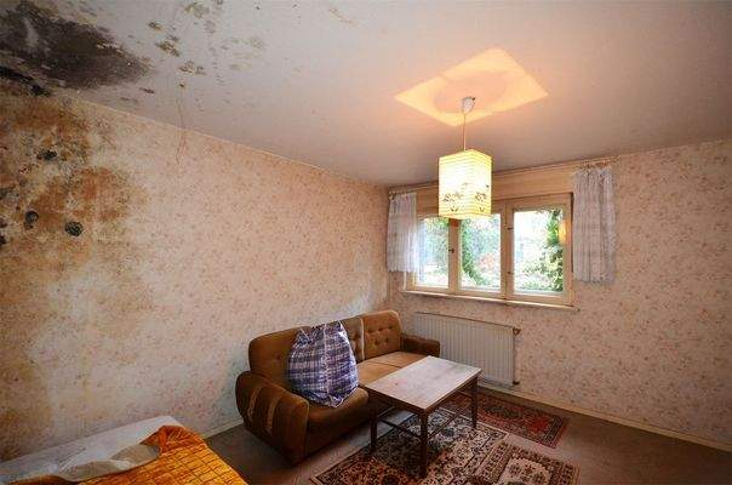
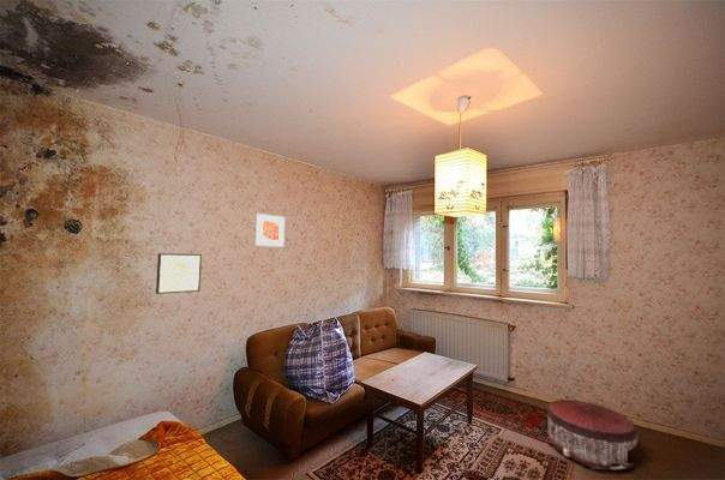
+ pouf (589, 430)
+ wall art (179, 272)
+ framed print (270, 230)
